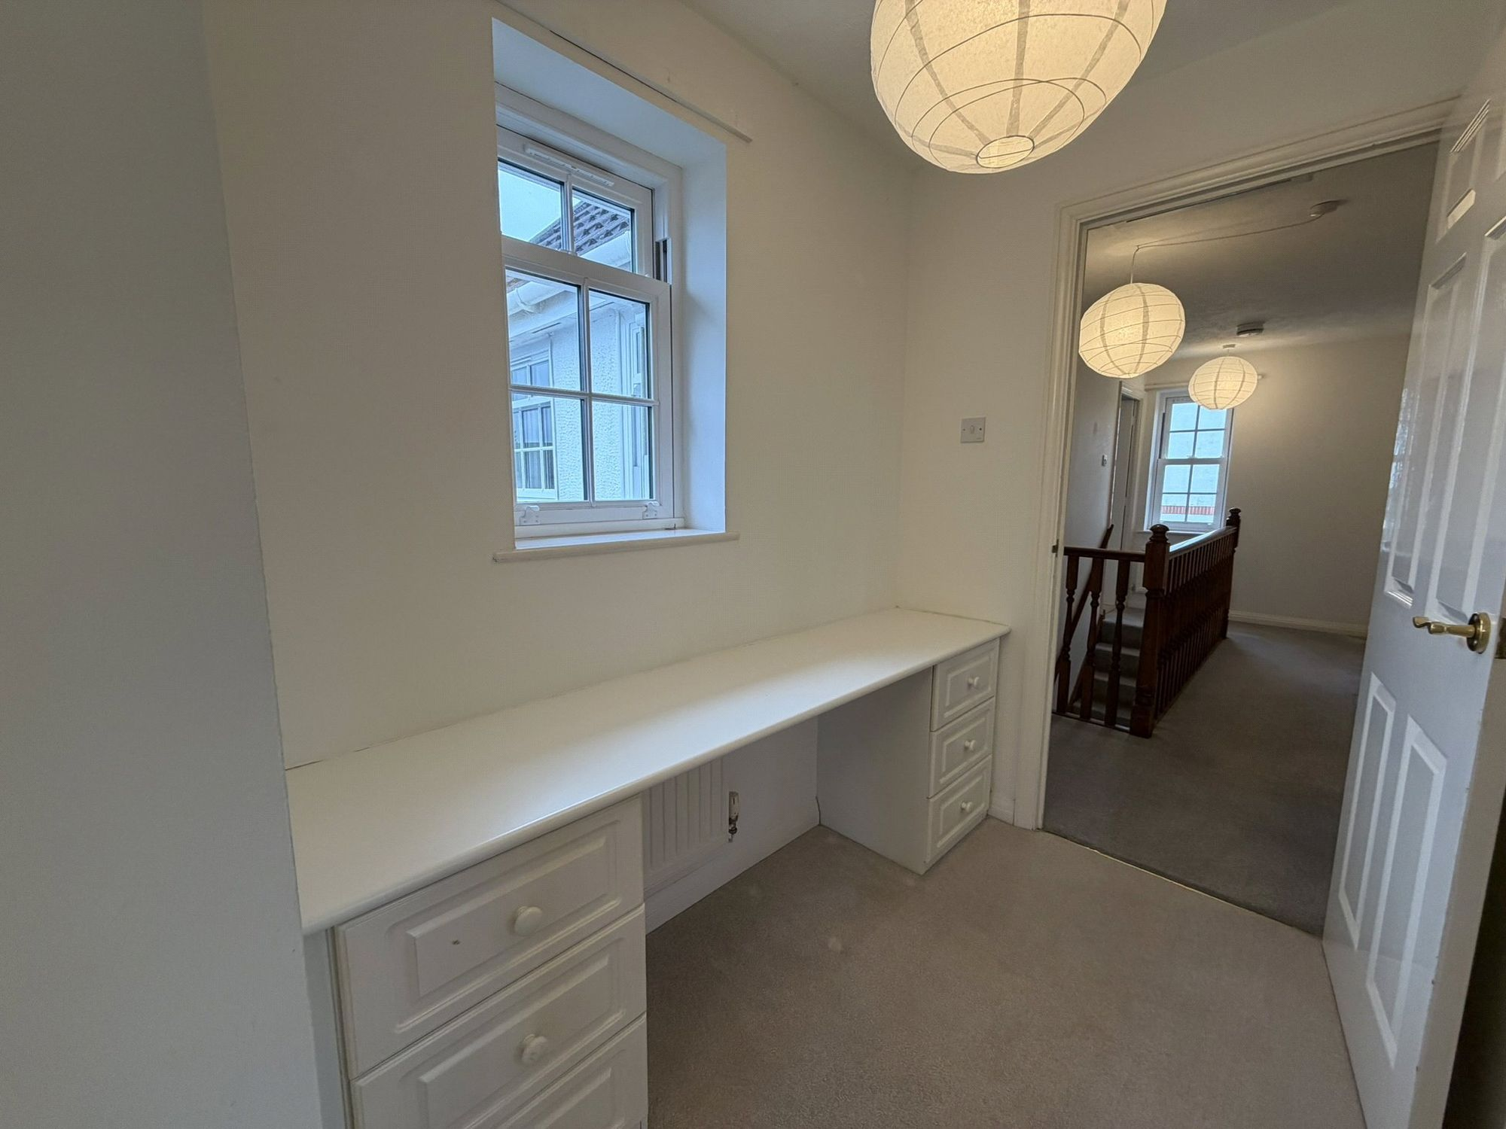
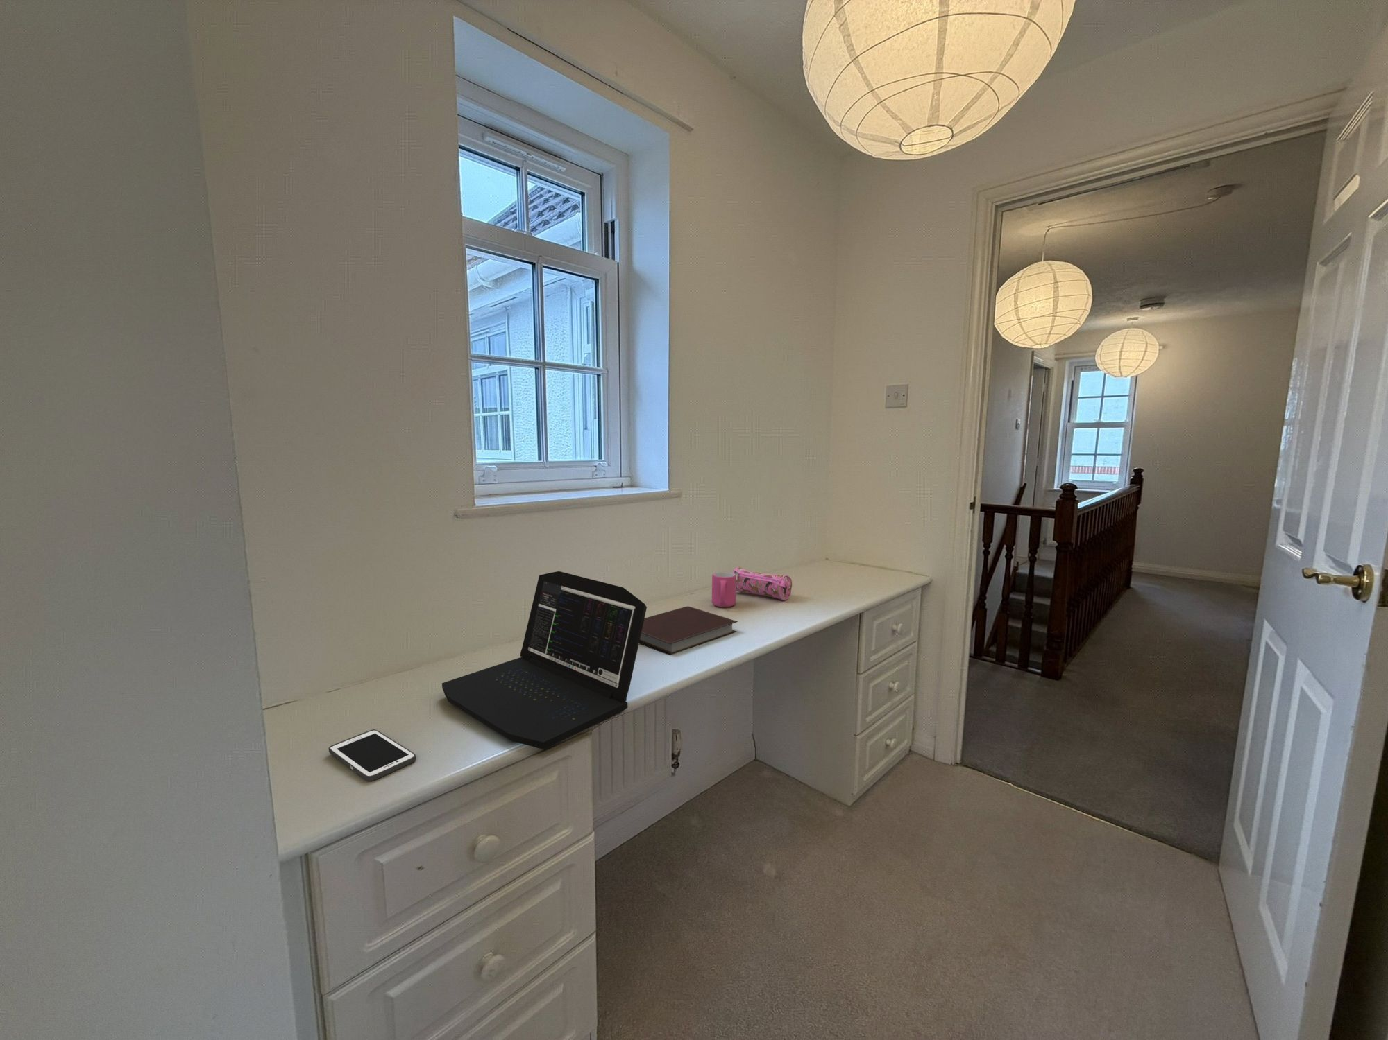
+ mug (724, 591)
+ notebook (679, 627)
+ pencil case (761, 583)
+ cell phone (372, 754)
+ laptop (538, 646)
